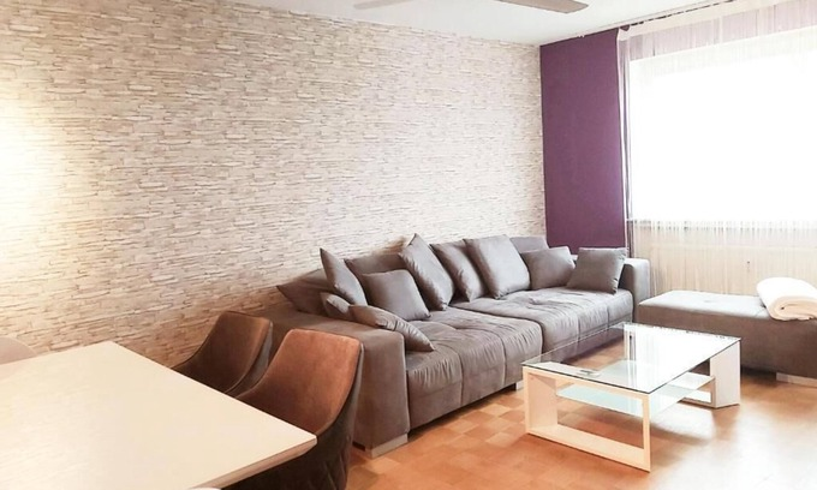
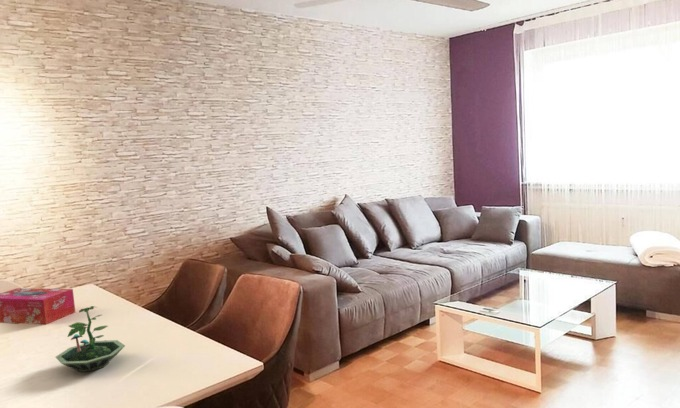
+ tissue box (31, 305)
+ terrarium (87, 317)
